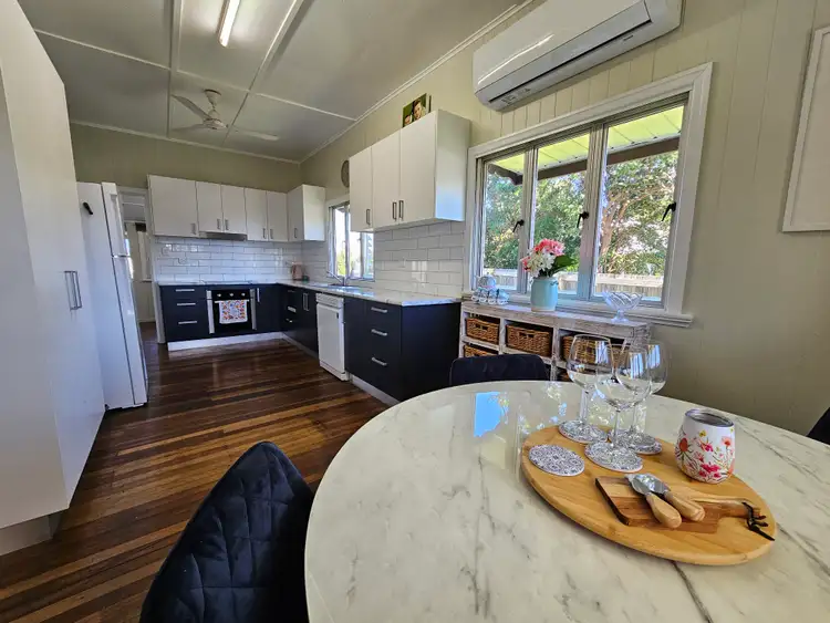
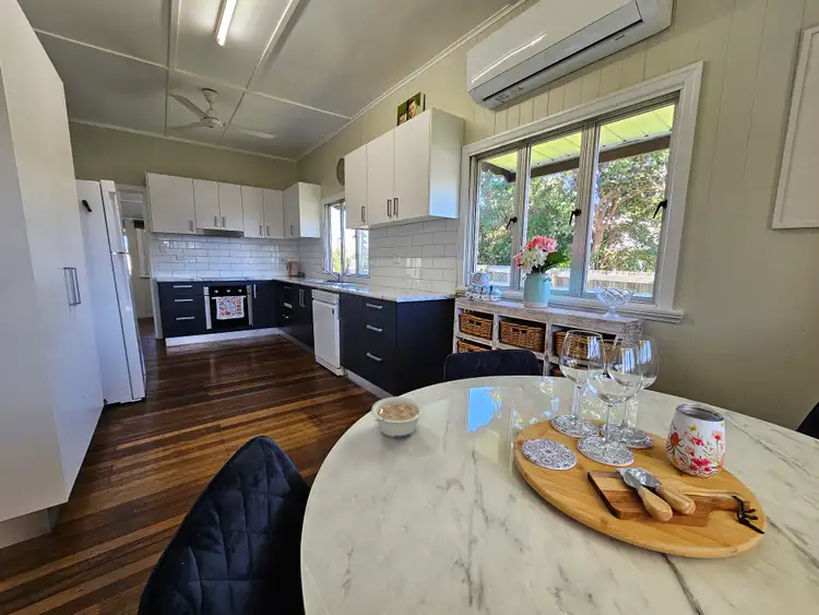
+ legume (397, 416)
